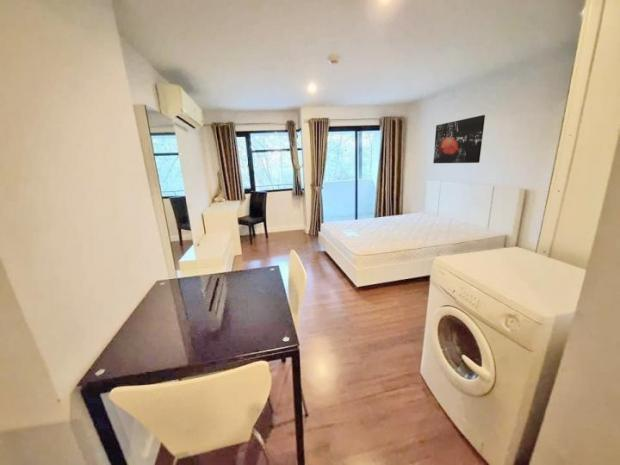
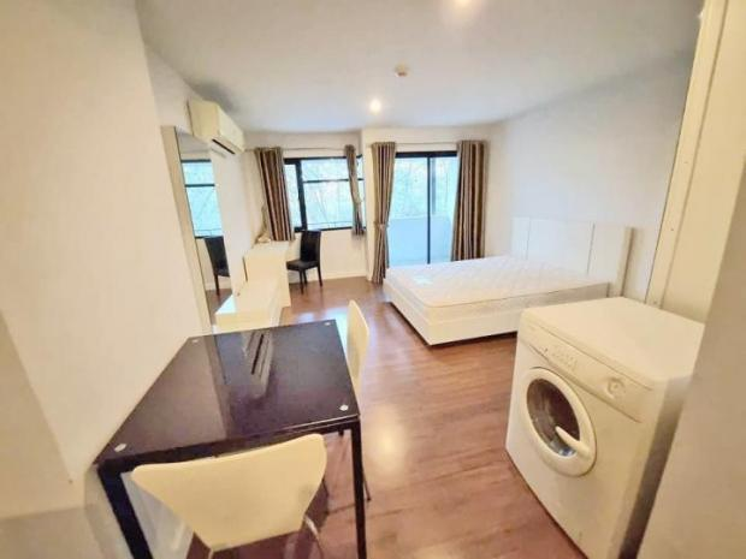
- wall art (455, 142)
